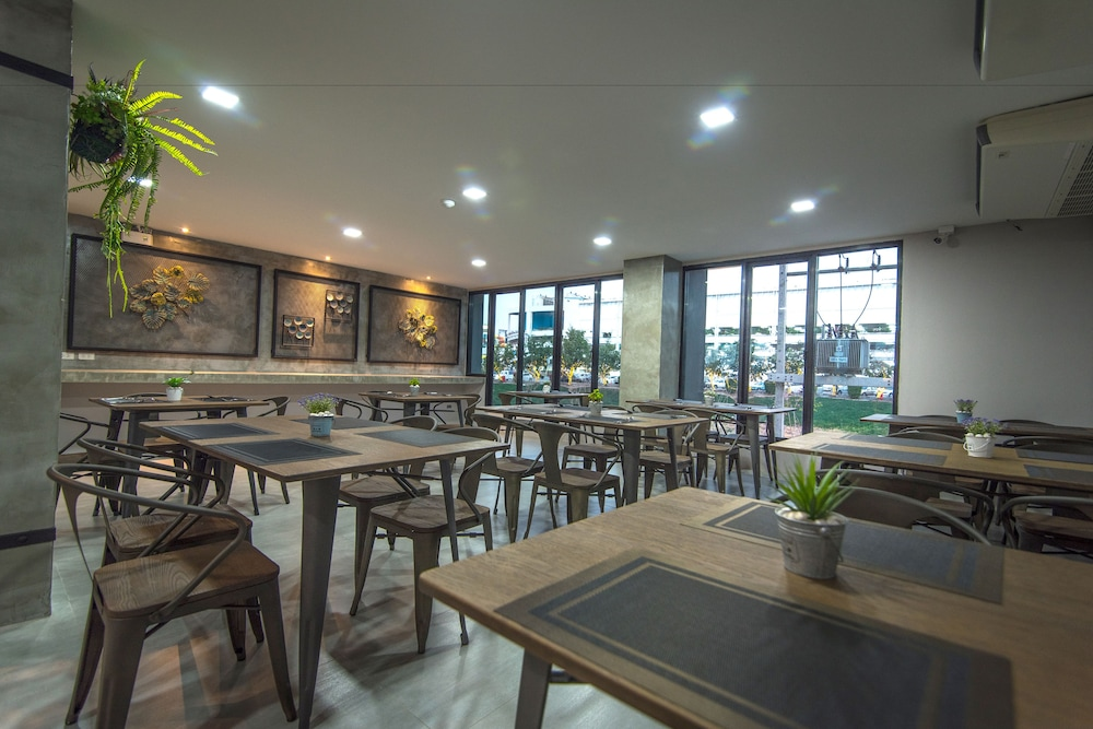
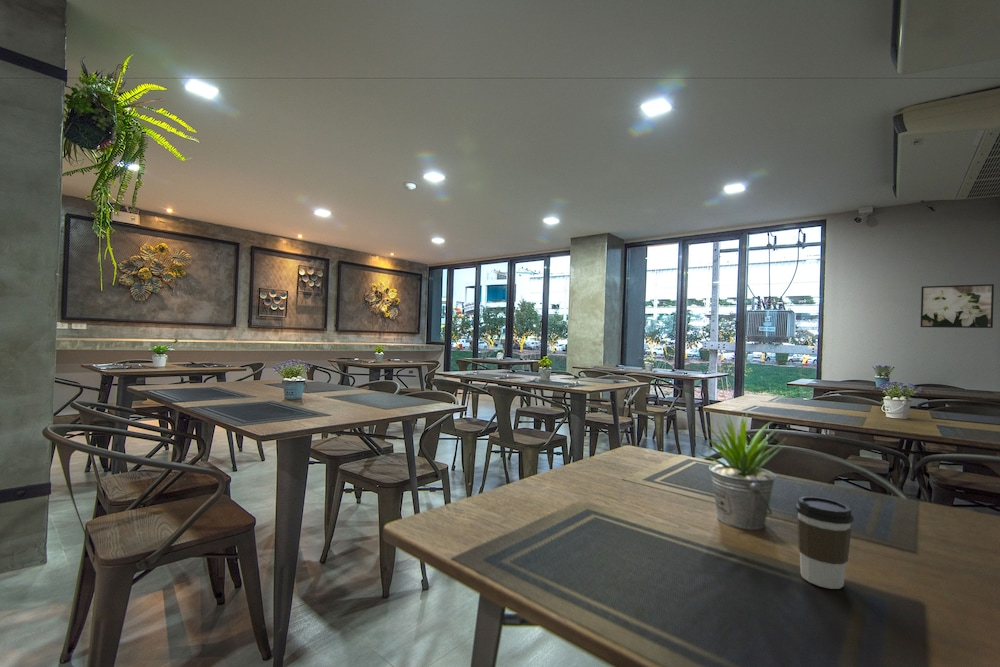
+ coffee cup (822, 541)
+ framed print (955, 306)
